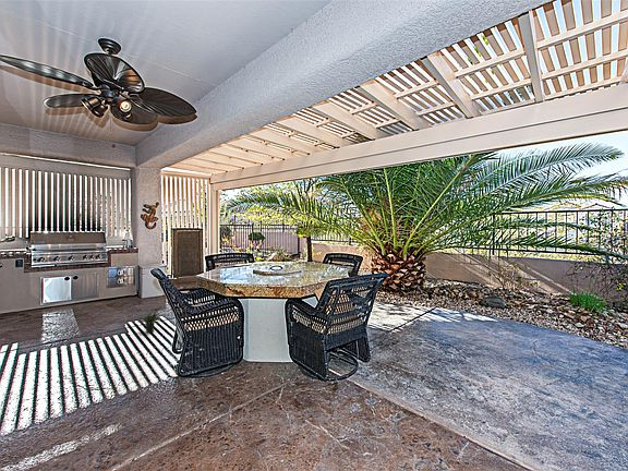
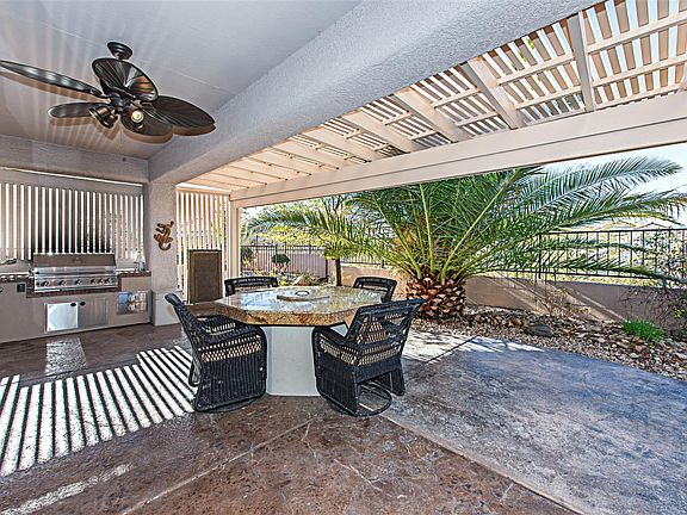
- potted plant (150, 319)
